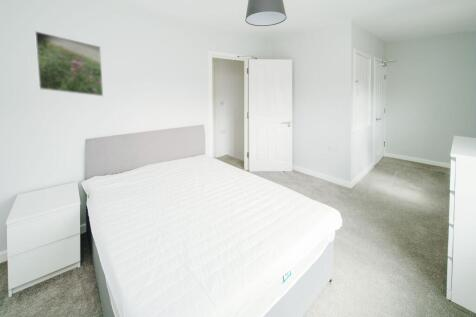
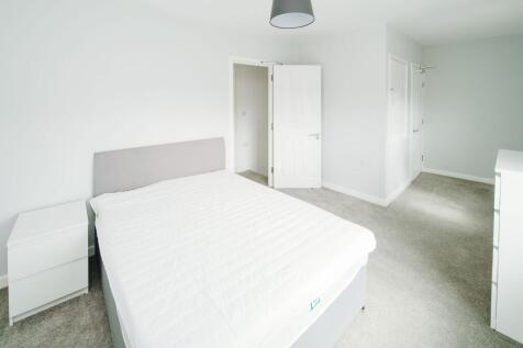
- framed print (71, 66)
